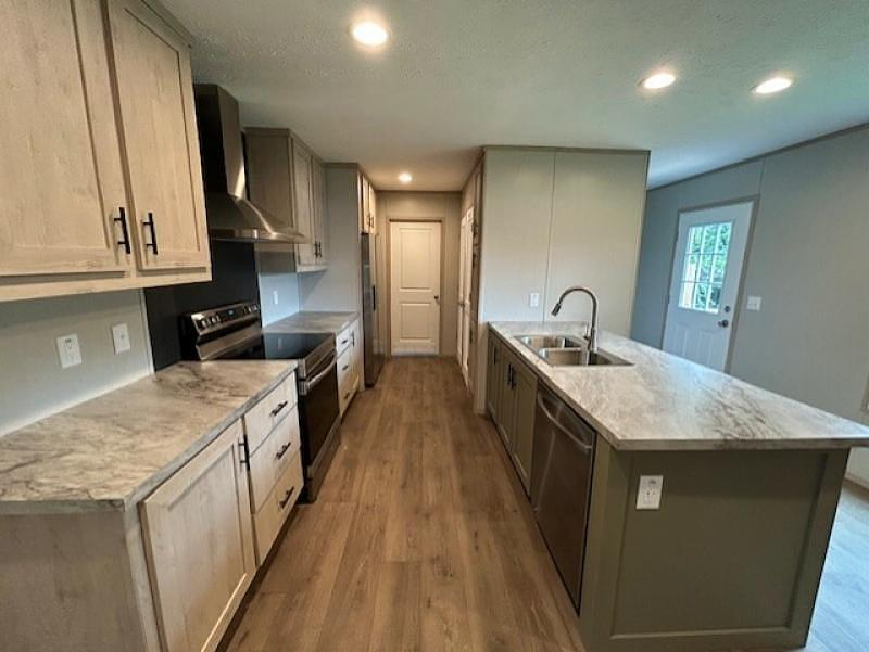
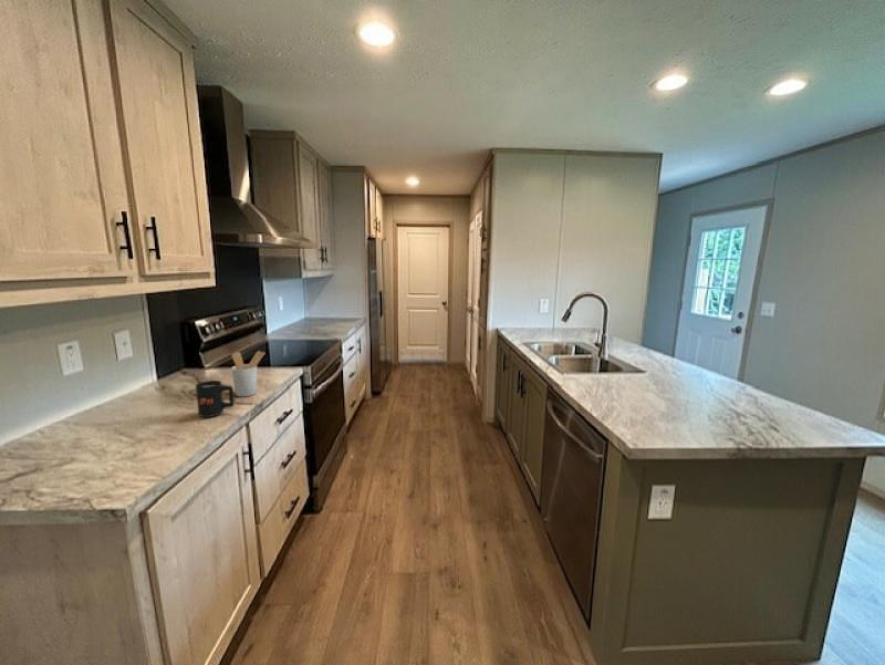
+ mug (216, 398)
+ utensil holder (250, 372)
